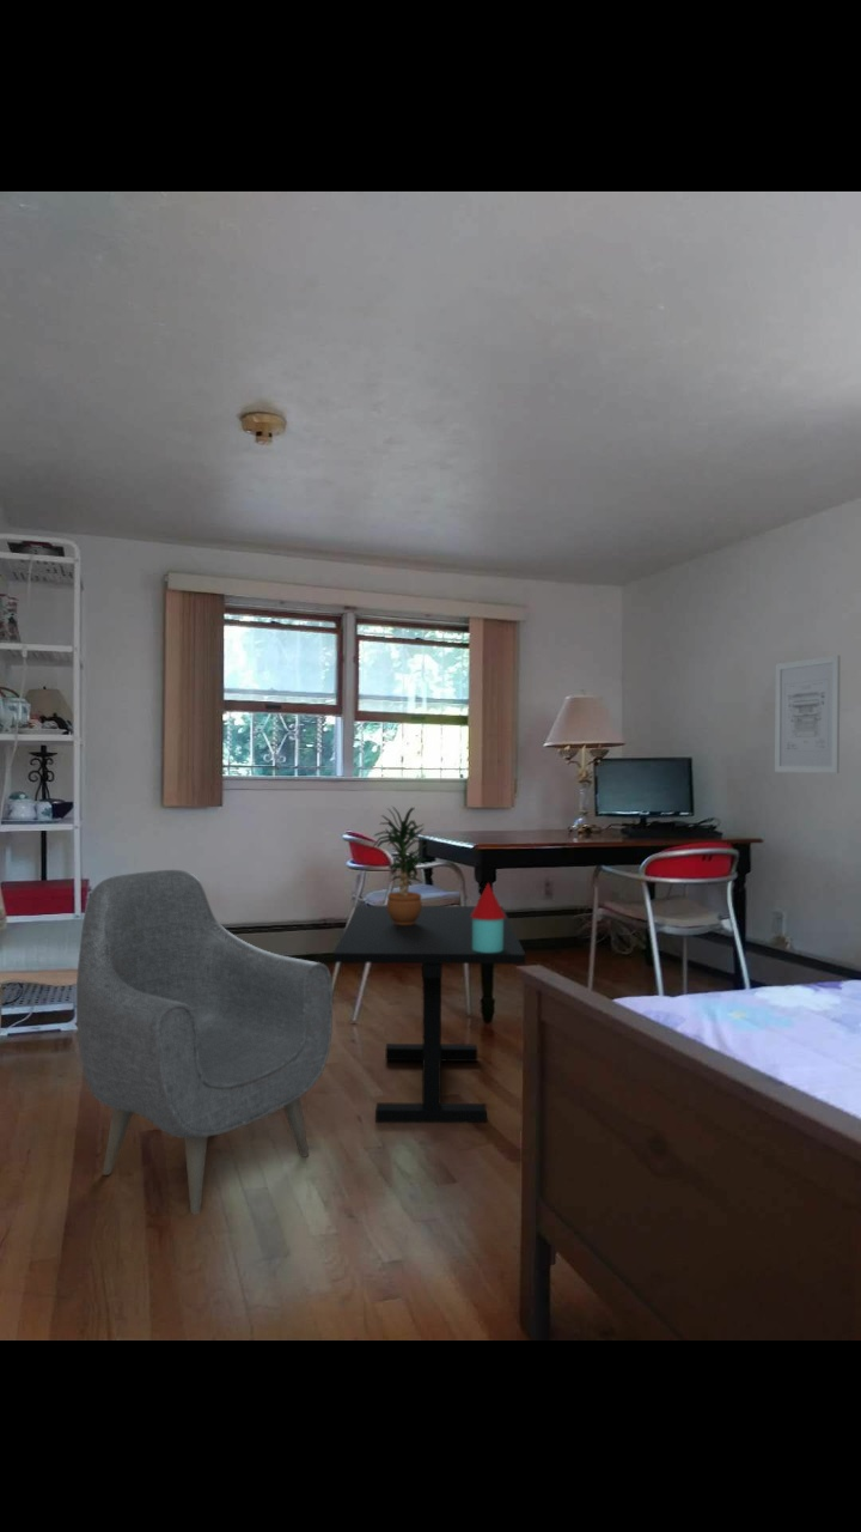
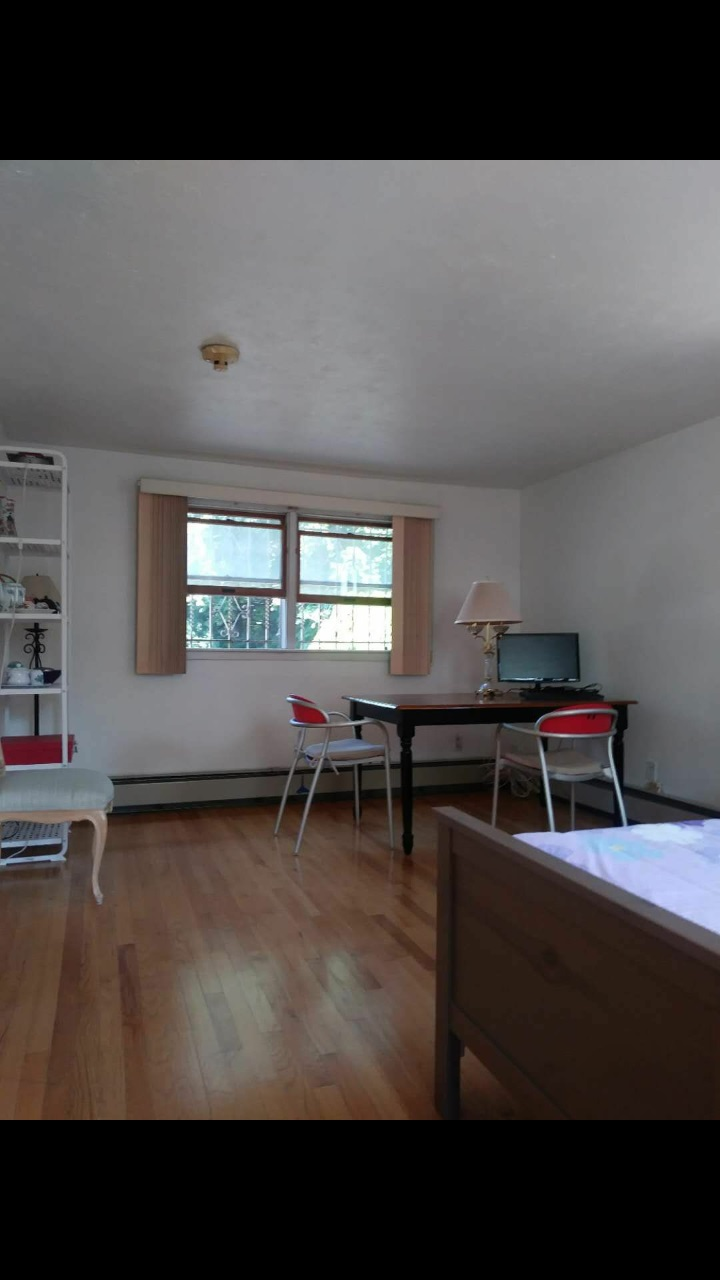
- potted plant (399, 863)
- wall art (806, 716)
- side table (429, 977)
- armchair (208, 1022)
